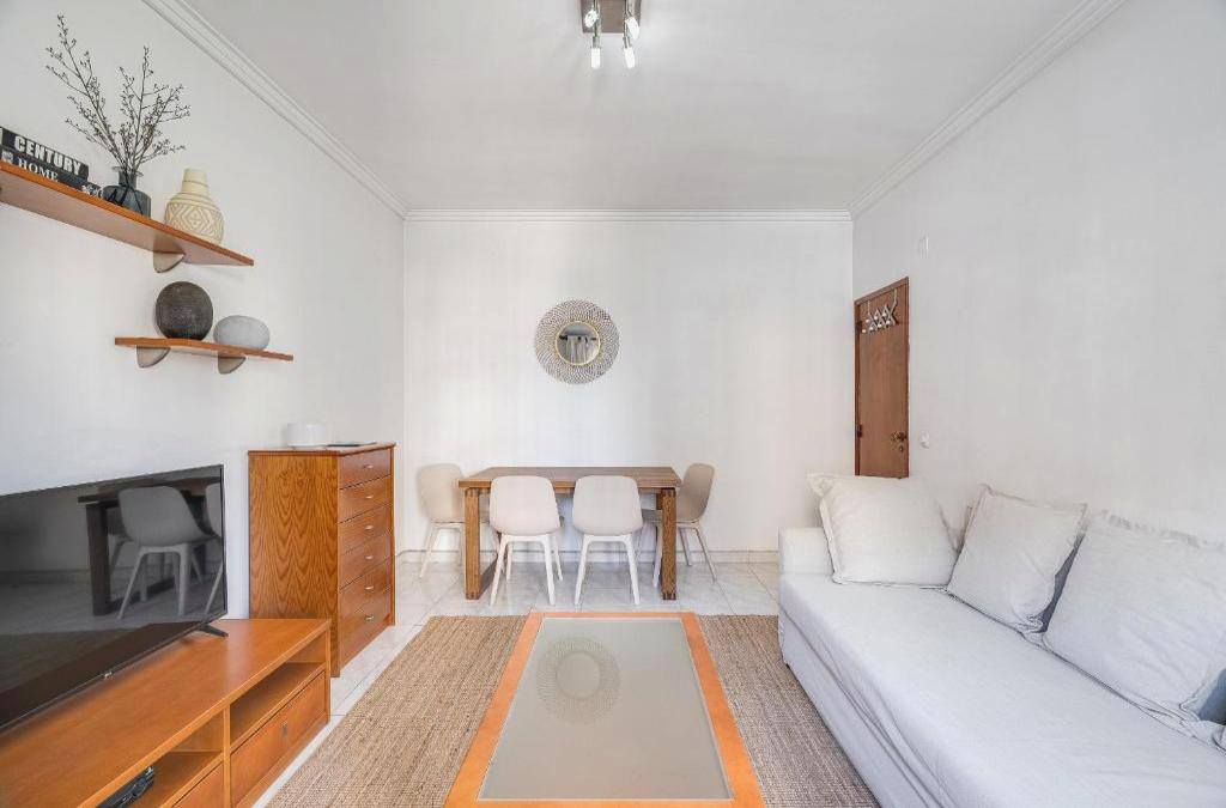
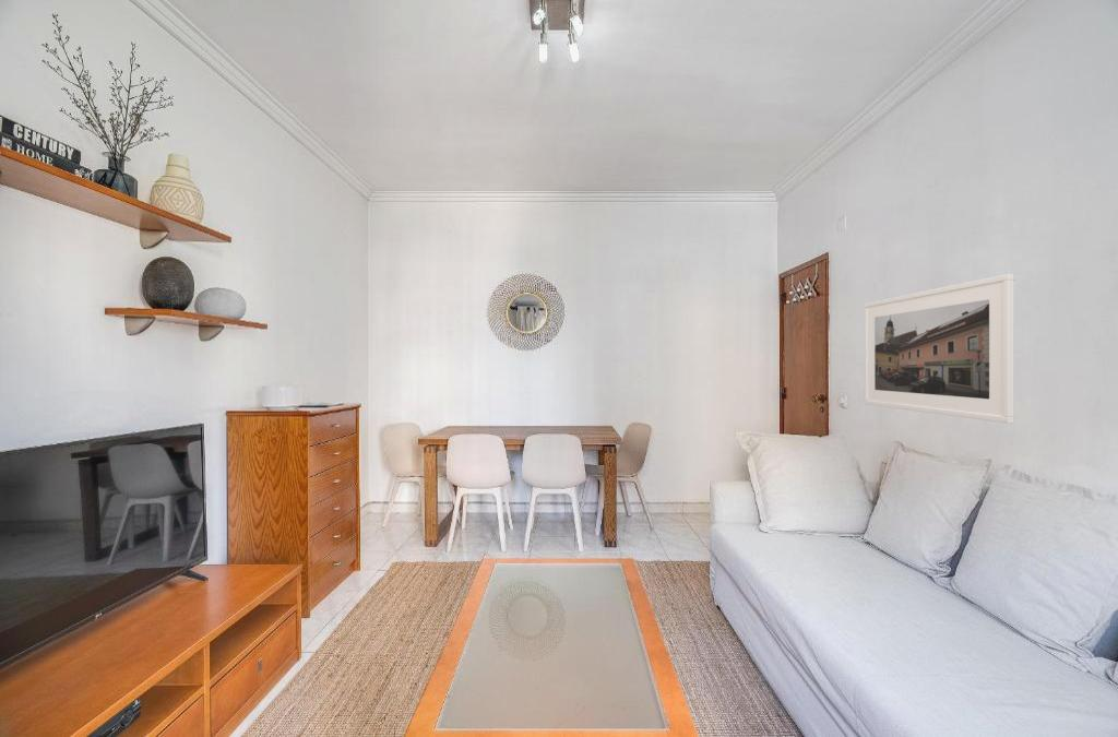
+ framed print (924, 352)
